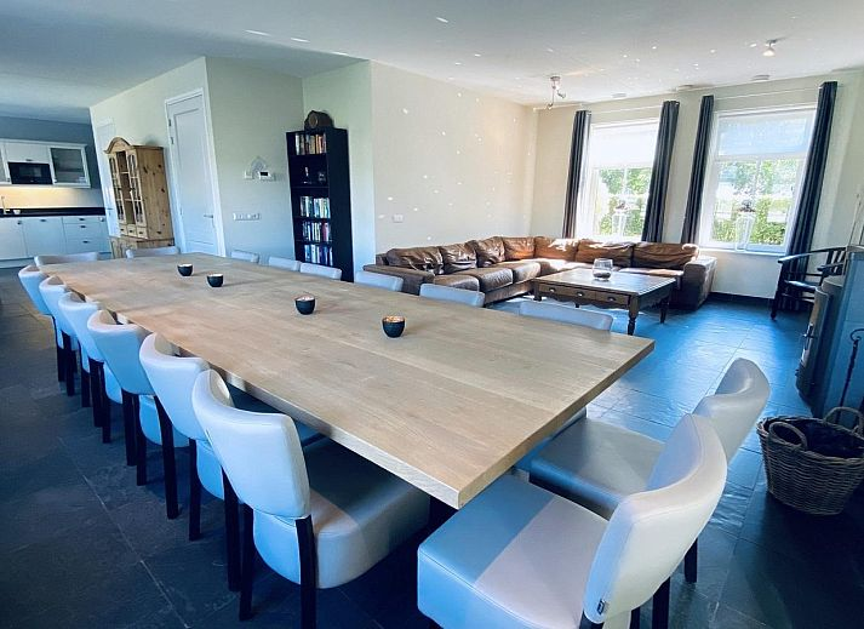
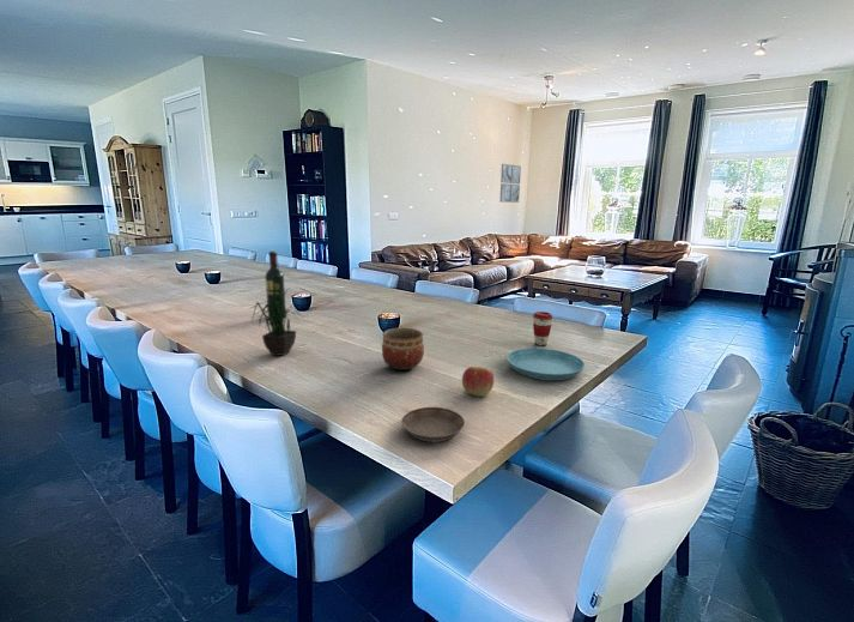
+ potted plant (273, 304)
+ coffee cup (541, 328)
+ saucer (544, 364)
+ bowl (402, 350)
+ wall art (510, 182)
+ wine bottle (275, 284)
+ apple (477, 379)
+ saucer (432, 425)
